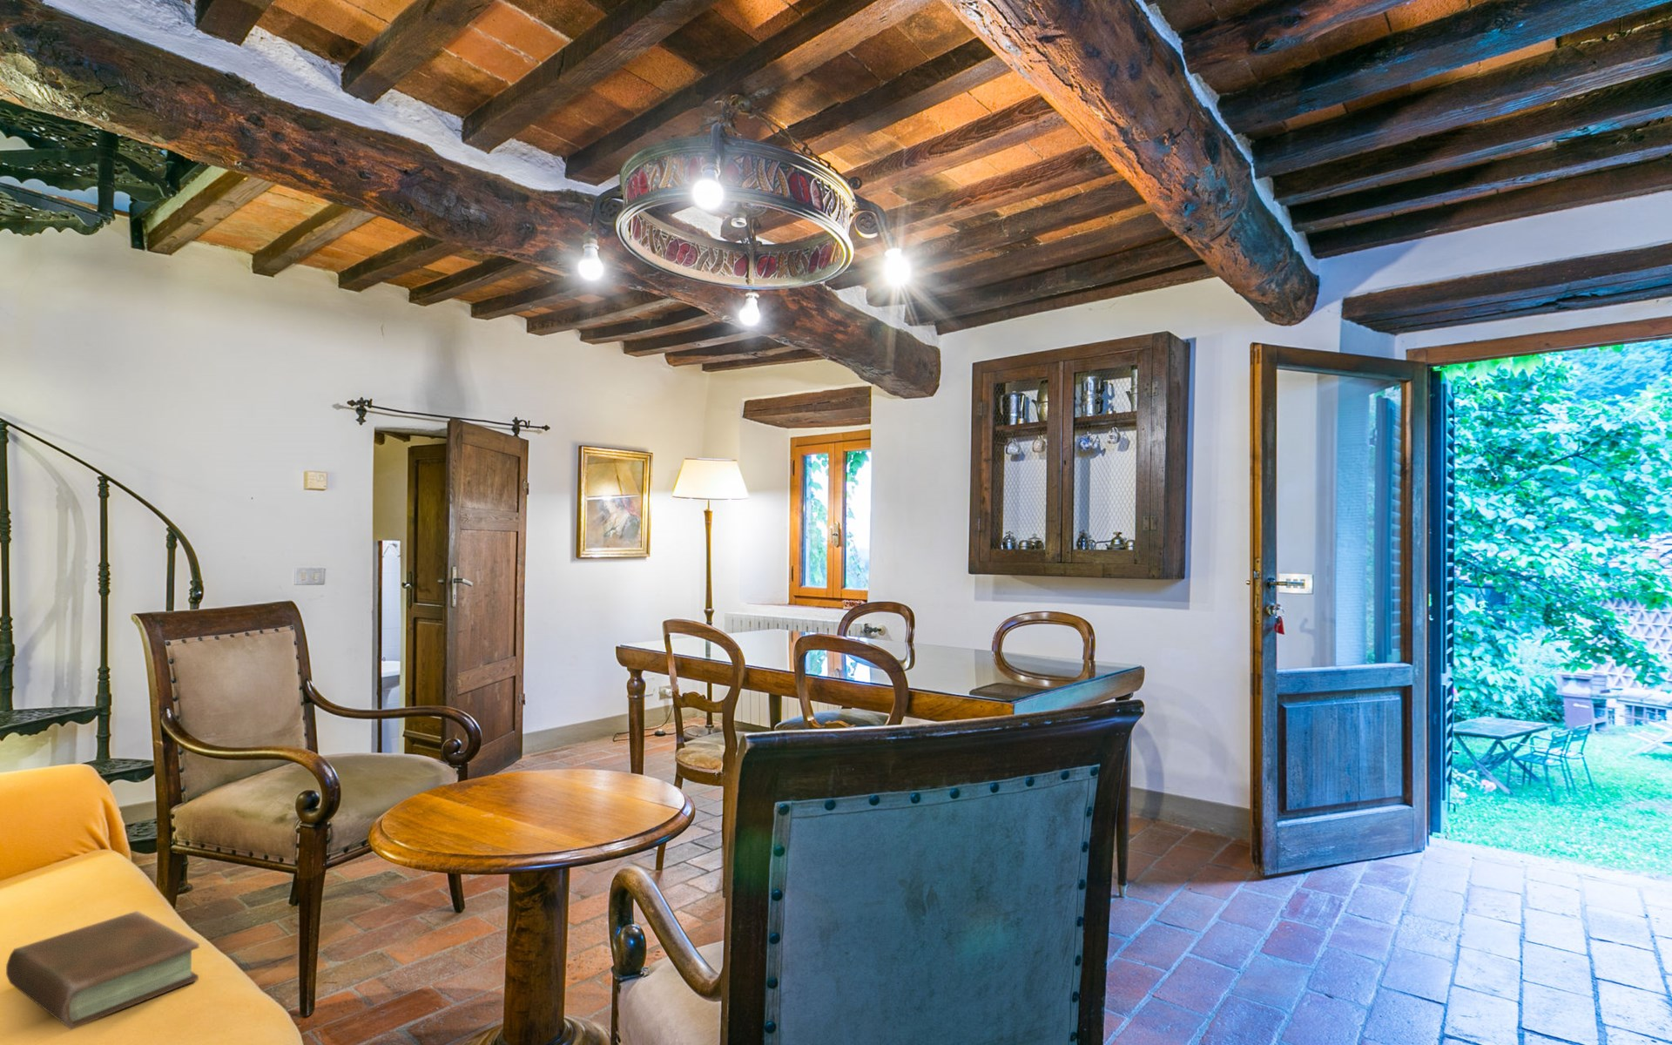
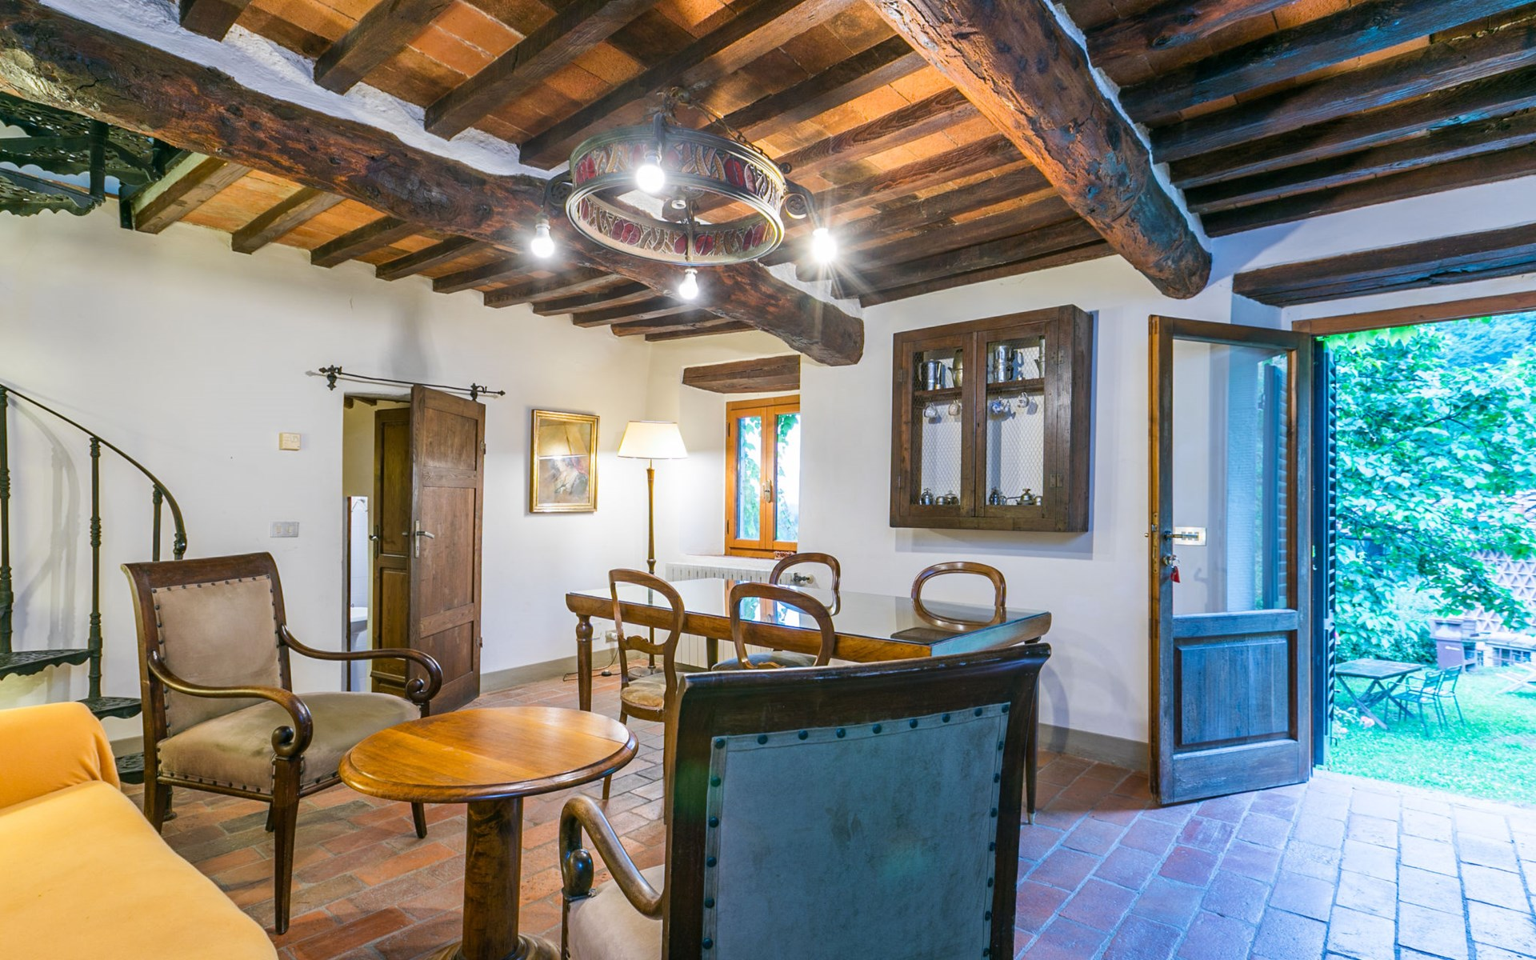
- book (102, 964)
